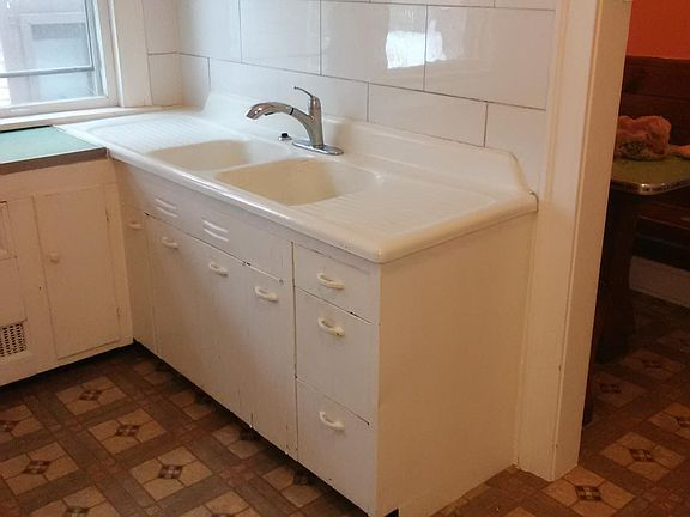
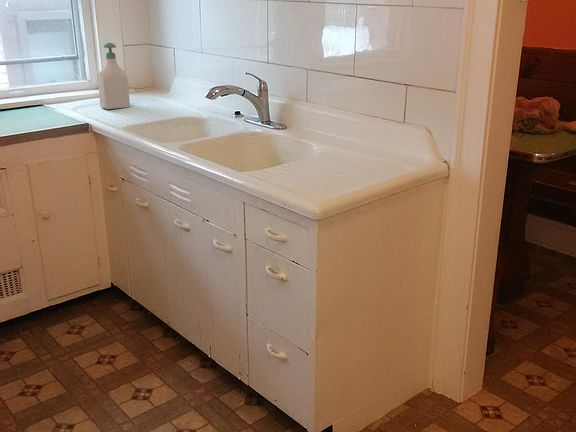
+ soap bottle (111, 75)
